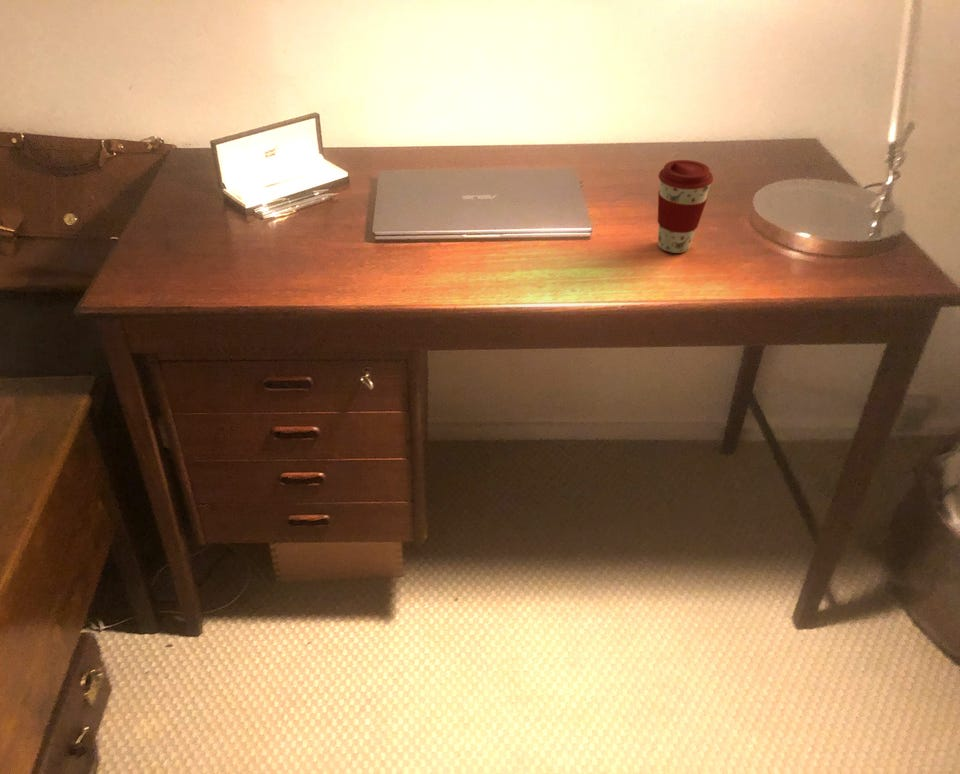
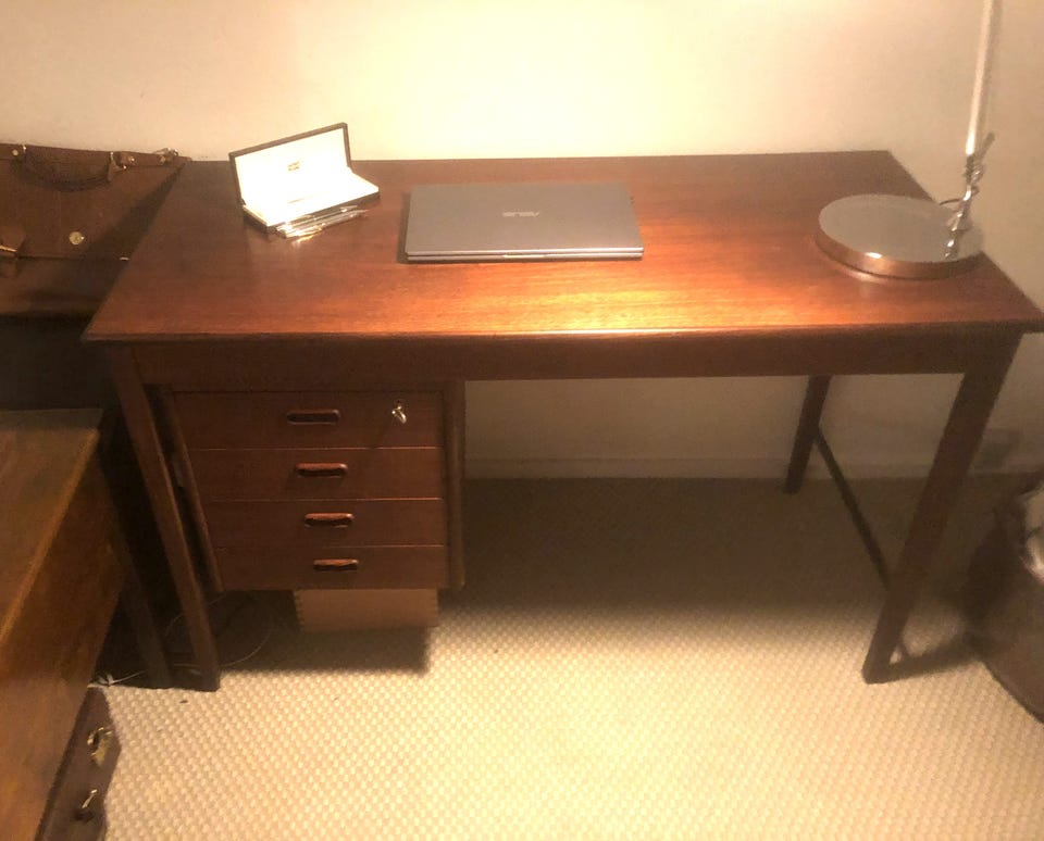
- coffee cup (680, 207)
